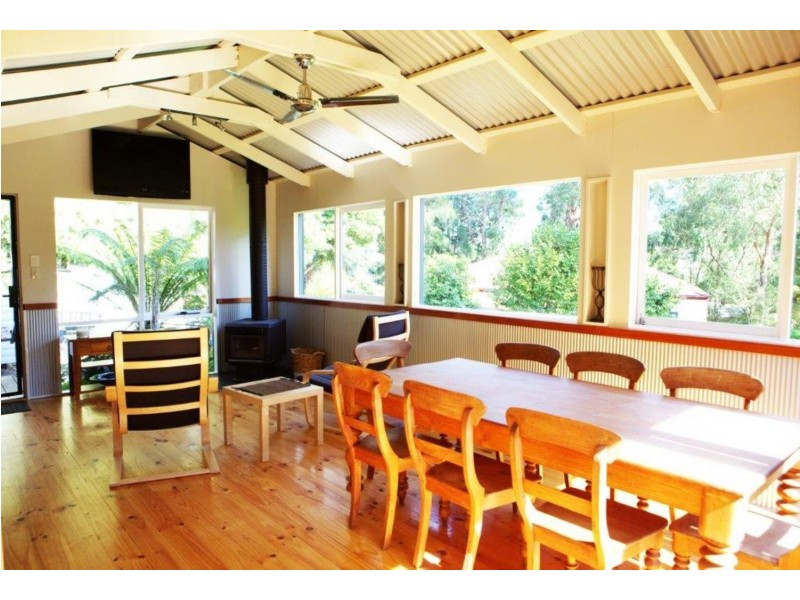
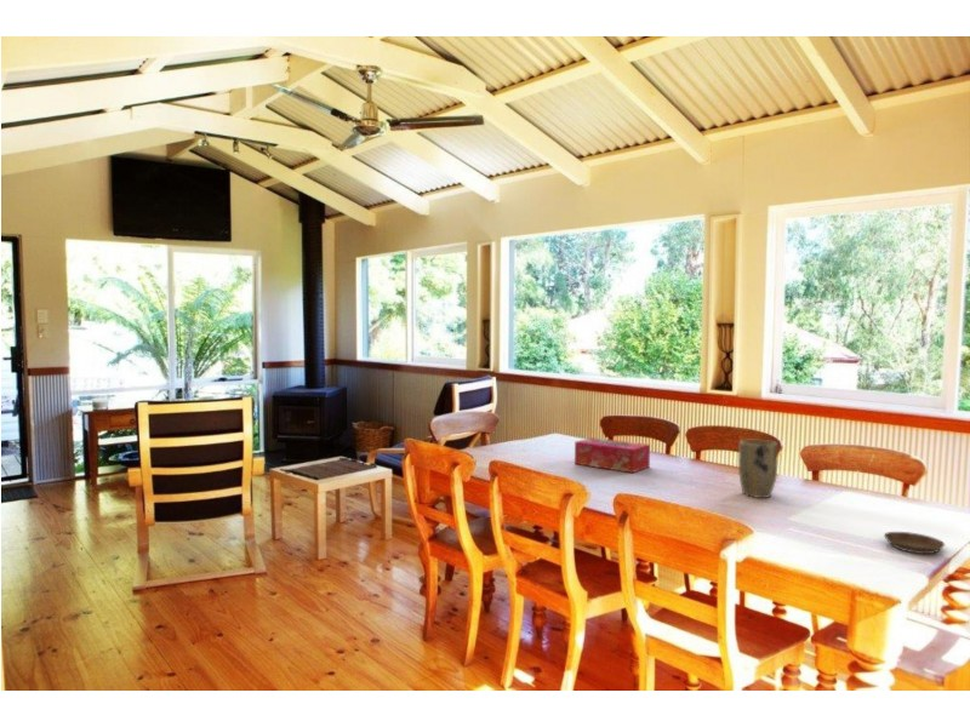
+ plant pot (757, 468)
+ saucer (913, 543)
+ tissue box (611, 453)
